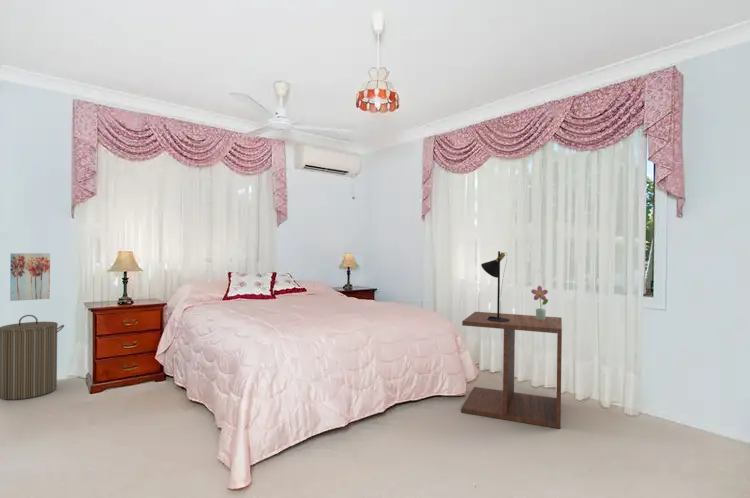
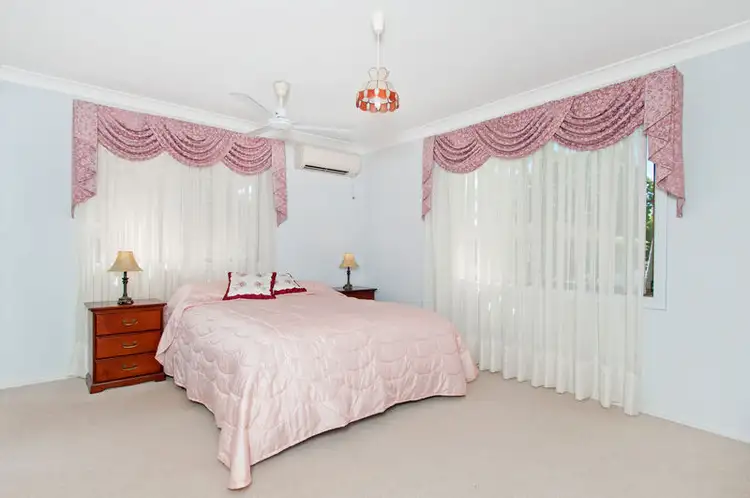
- potted flower (540, 302)
- table lamp (498, 284)
- side table (513, 363)
- wall art (30, 276)
- laundry hamper (28, 353)
